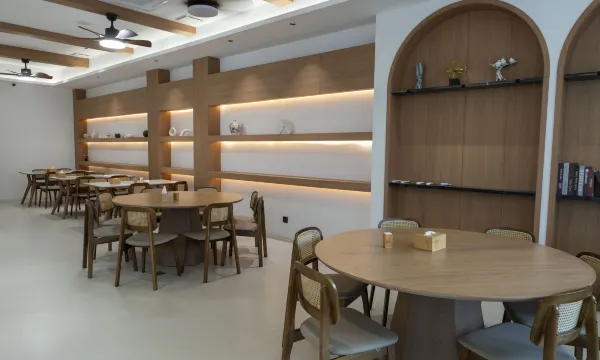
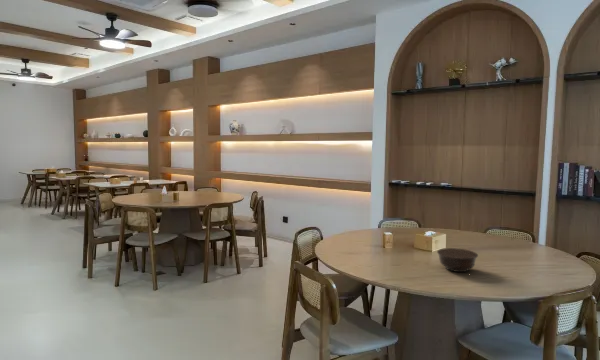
+ bowl (456, 260)
